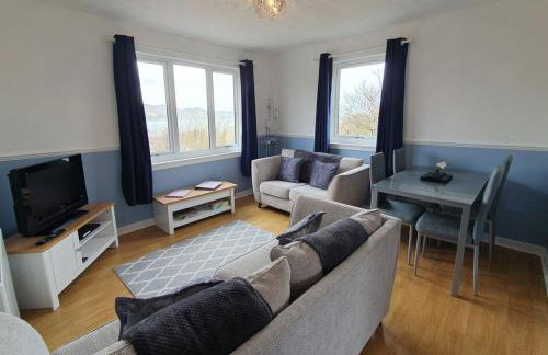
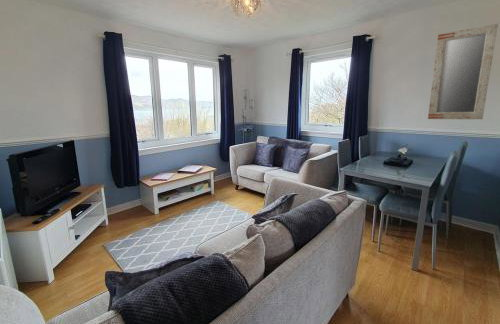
+ home mirror (459, 75)
